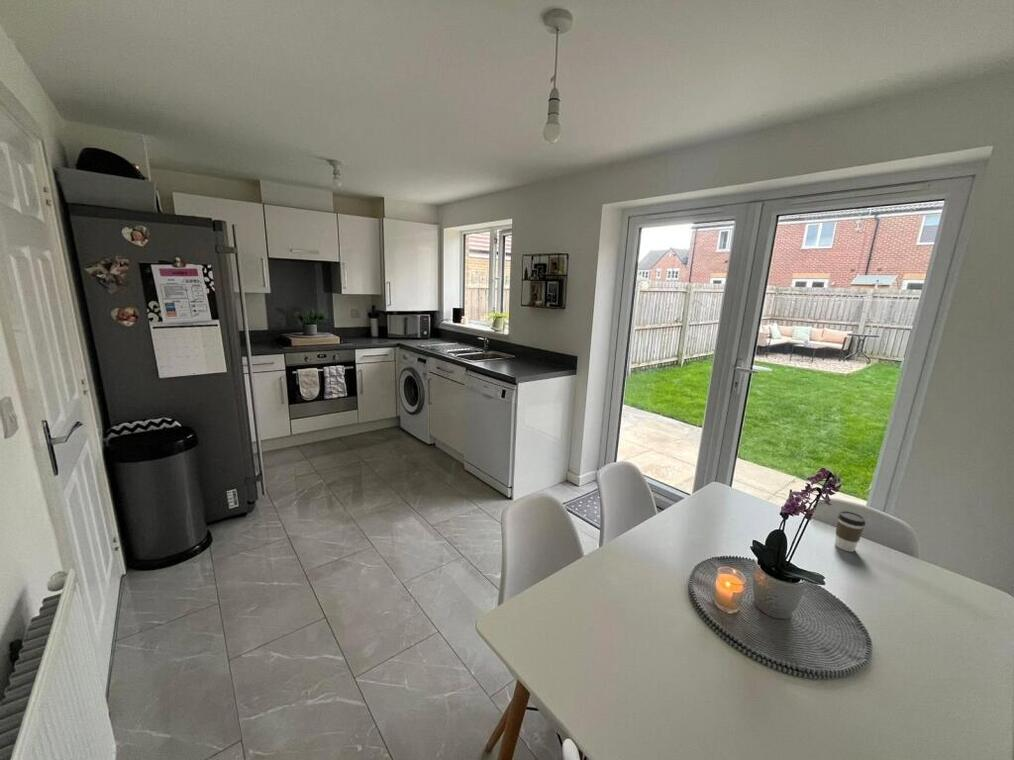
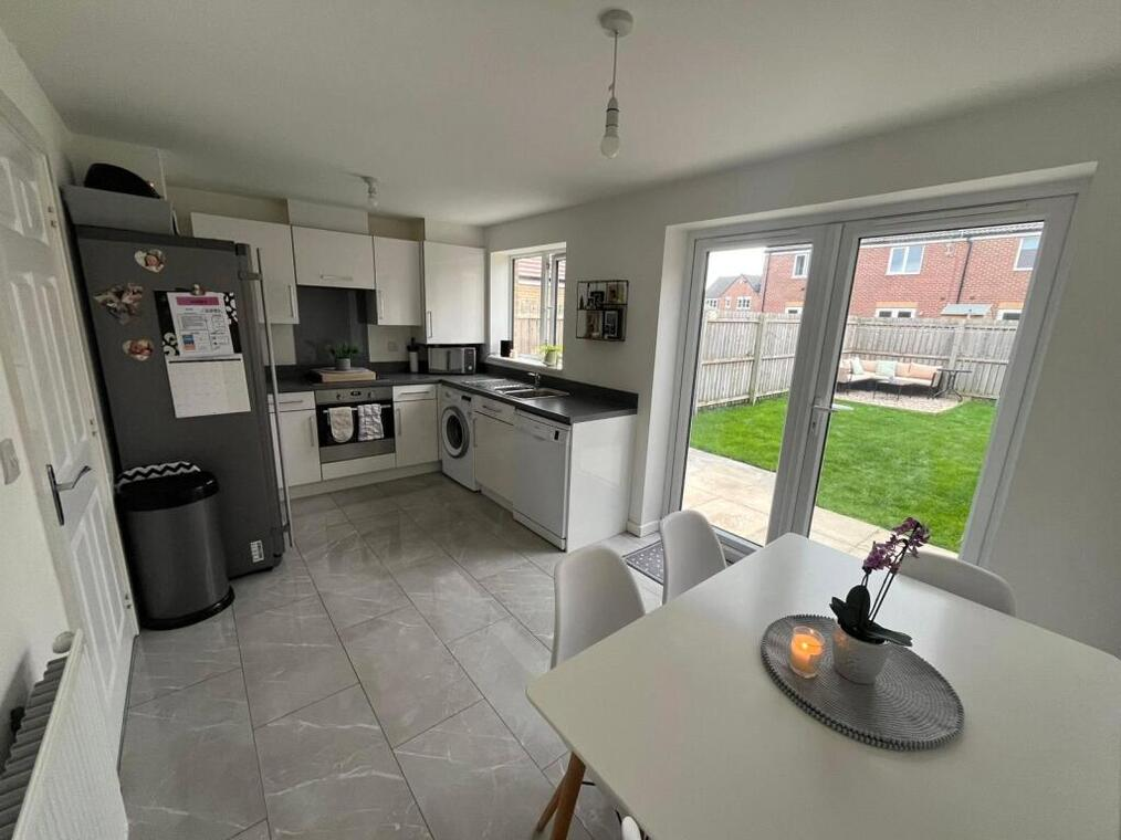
- coffee cup (848, 531)
